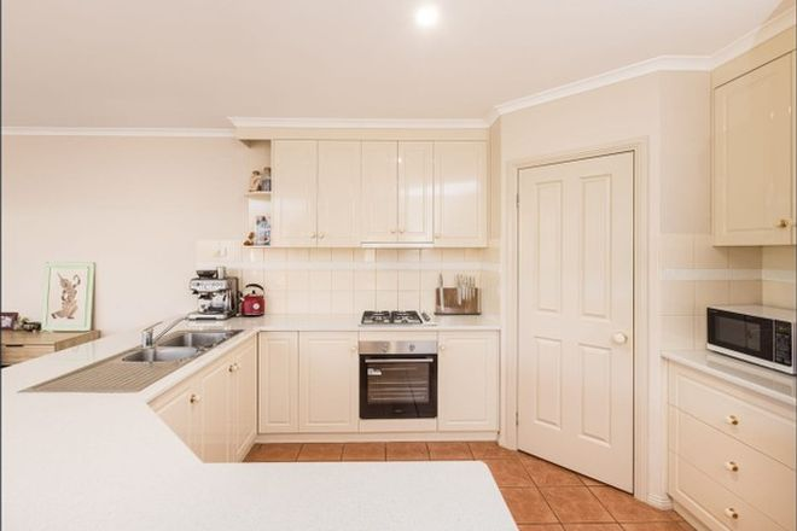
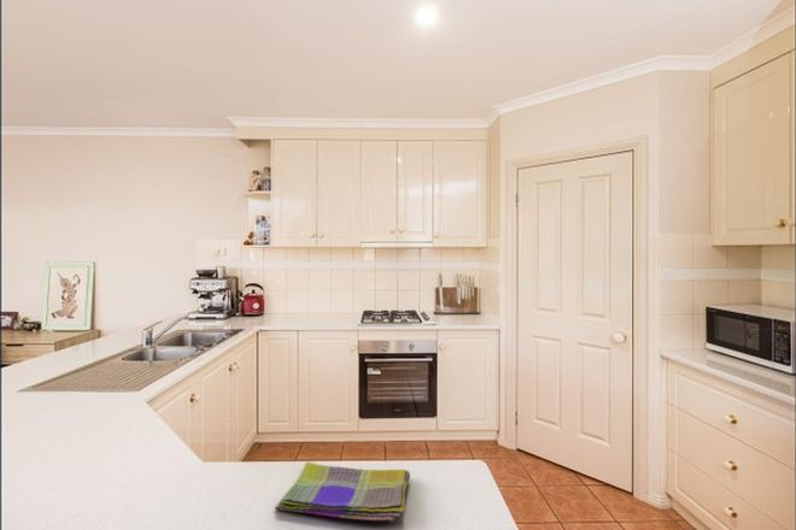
+ dish towel (349, 487)
